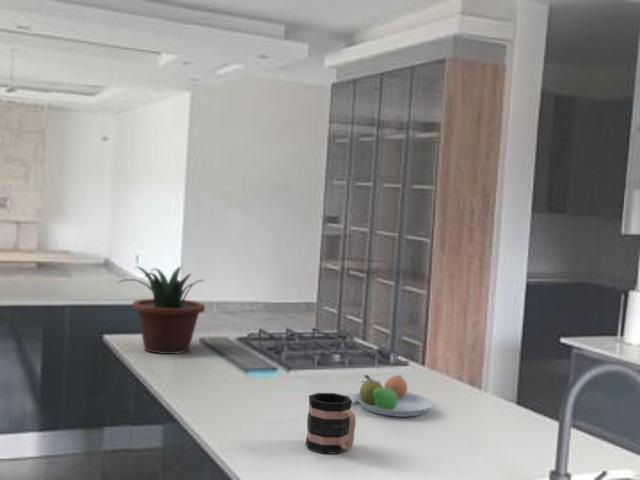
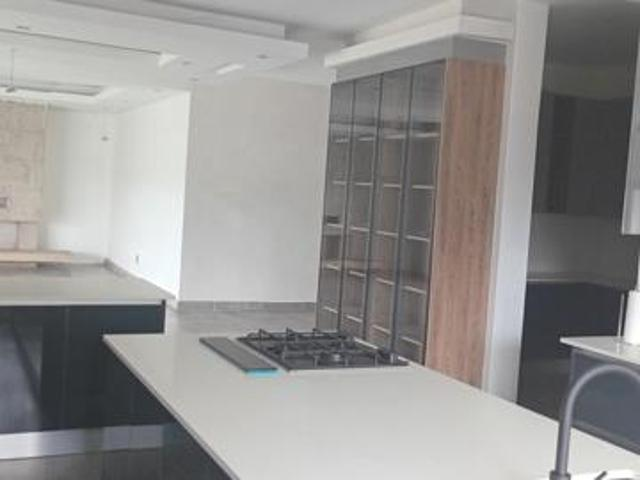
- fruit bowl (391, 392)
- potted plant (160, 309)
- mug (334, 425)
